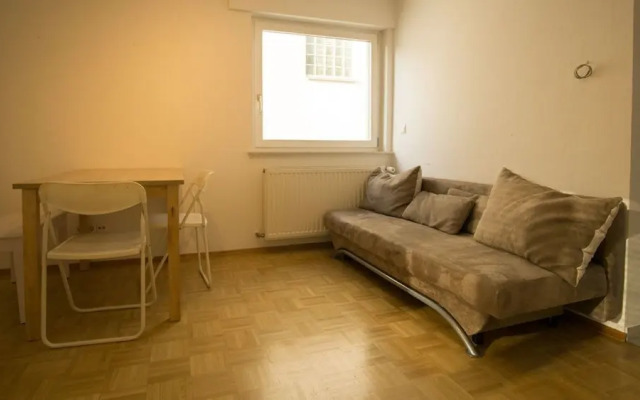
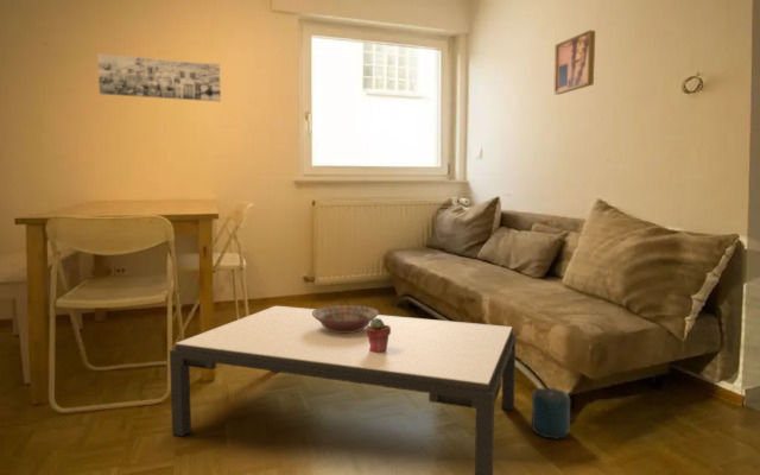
+ decorative bowl (344, 319)
+ speaker (550, 412)
+ potted succulent (378, 332)
+ wall art (162, 78)
+ wall art (572, 63)
+ coffee table (354, 376)
